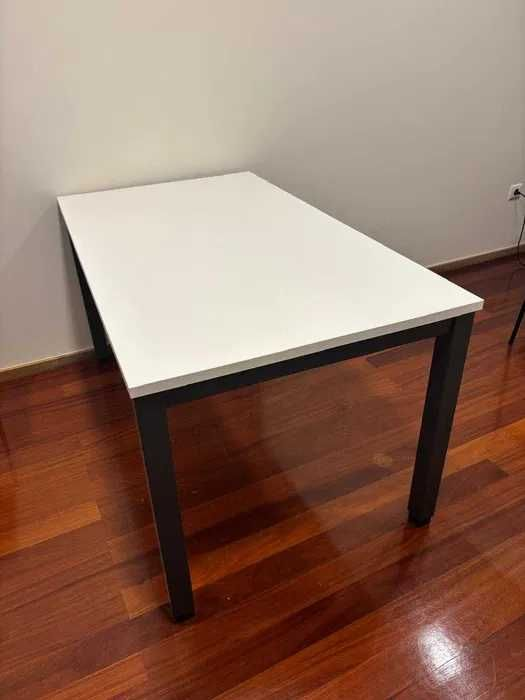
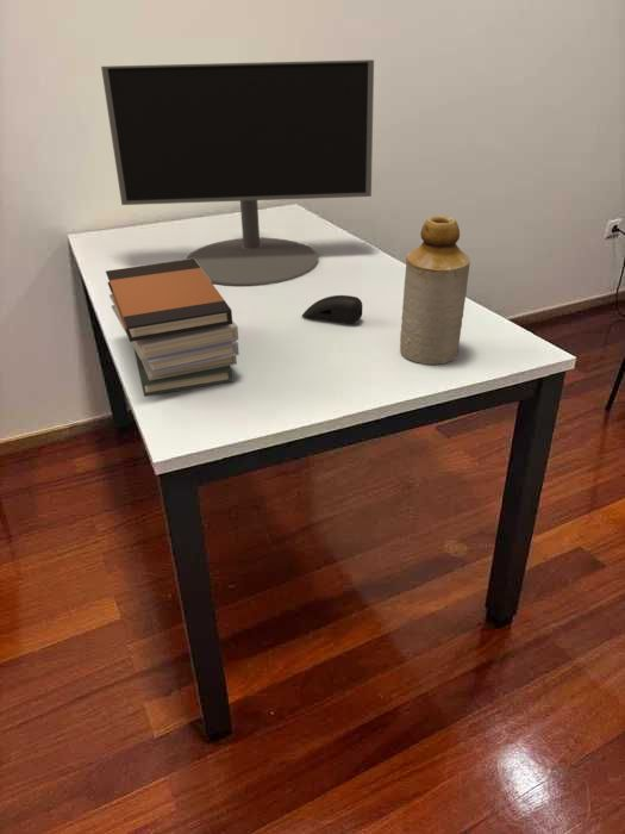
+ bottle (435, 288)
+ computer mouse (331, 306)
+ computer monitor (245, 169)
+ book stack (171, 324)
